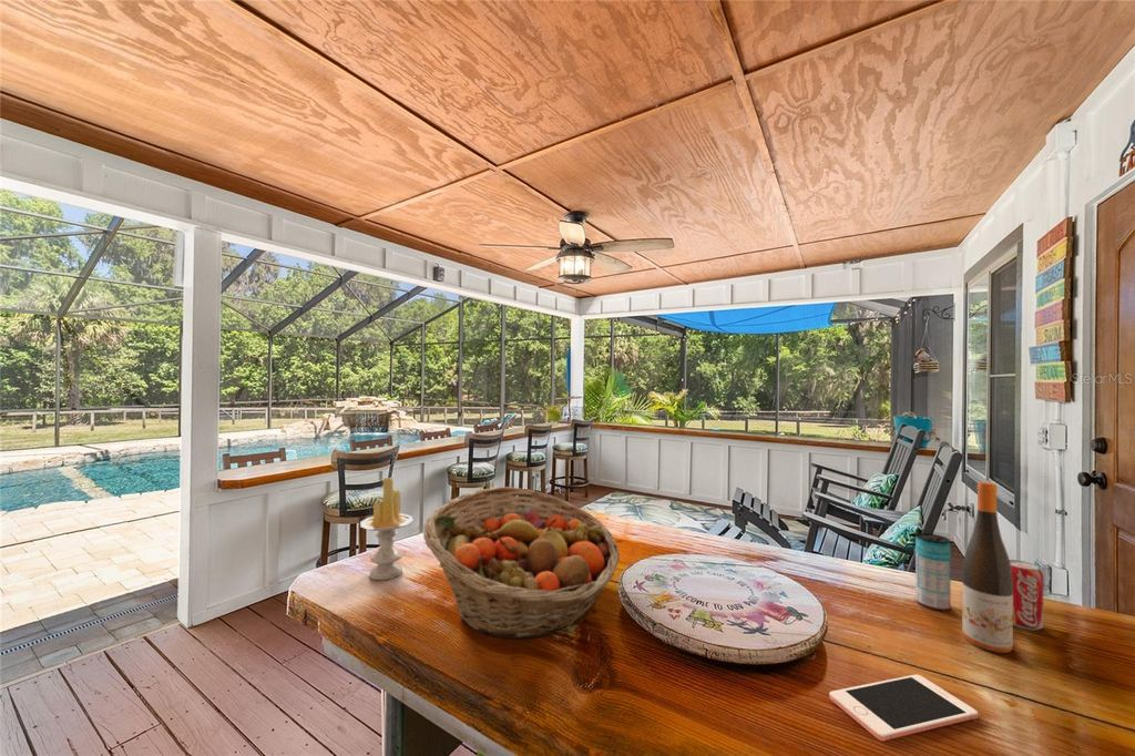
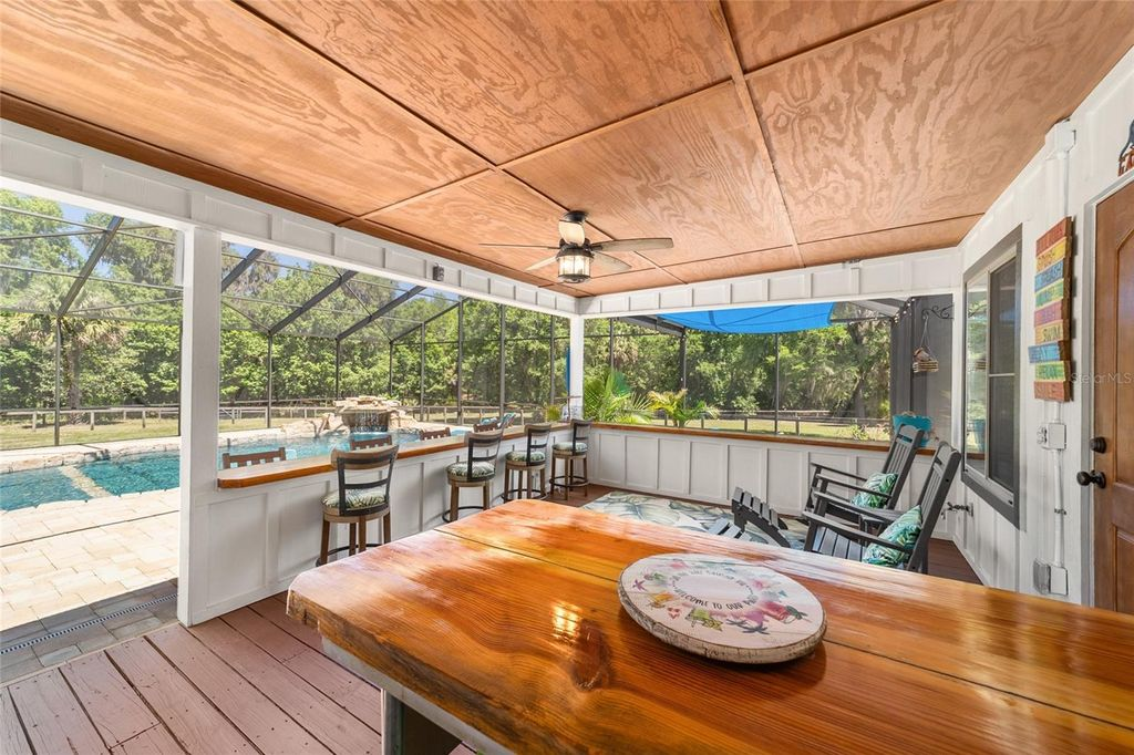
- fruit basket (526, 550)
- beverage can (1022, 594)
- beverage can (932, 571)
- wine bottle (986, 562)
- cell phone (901, 704)
- candle (387, 524)
